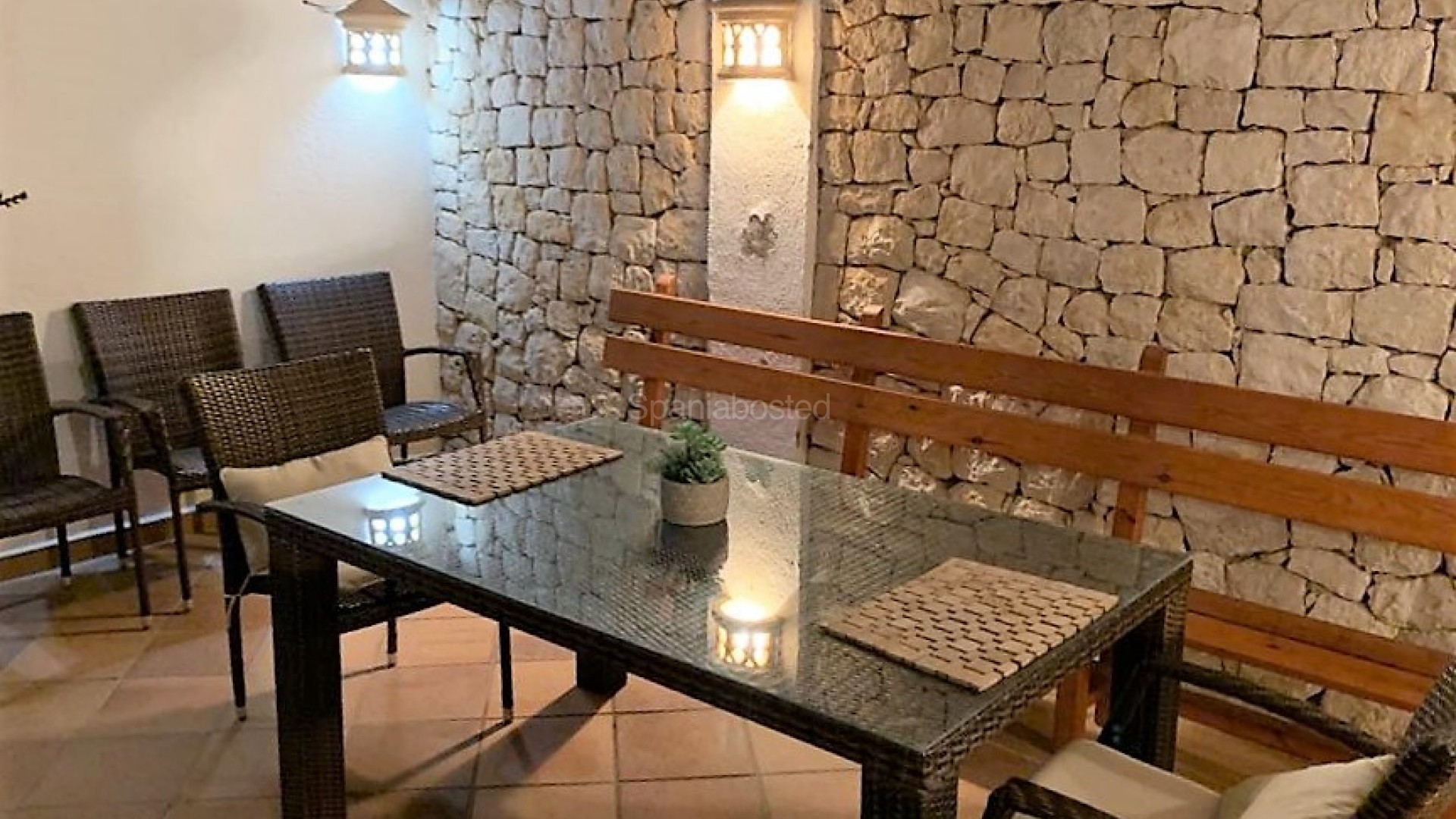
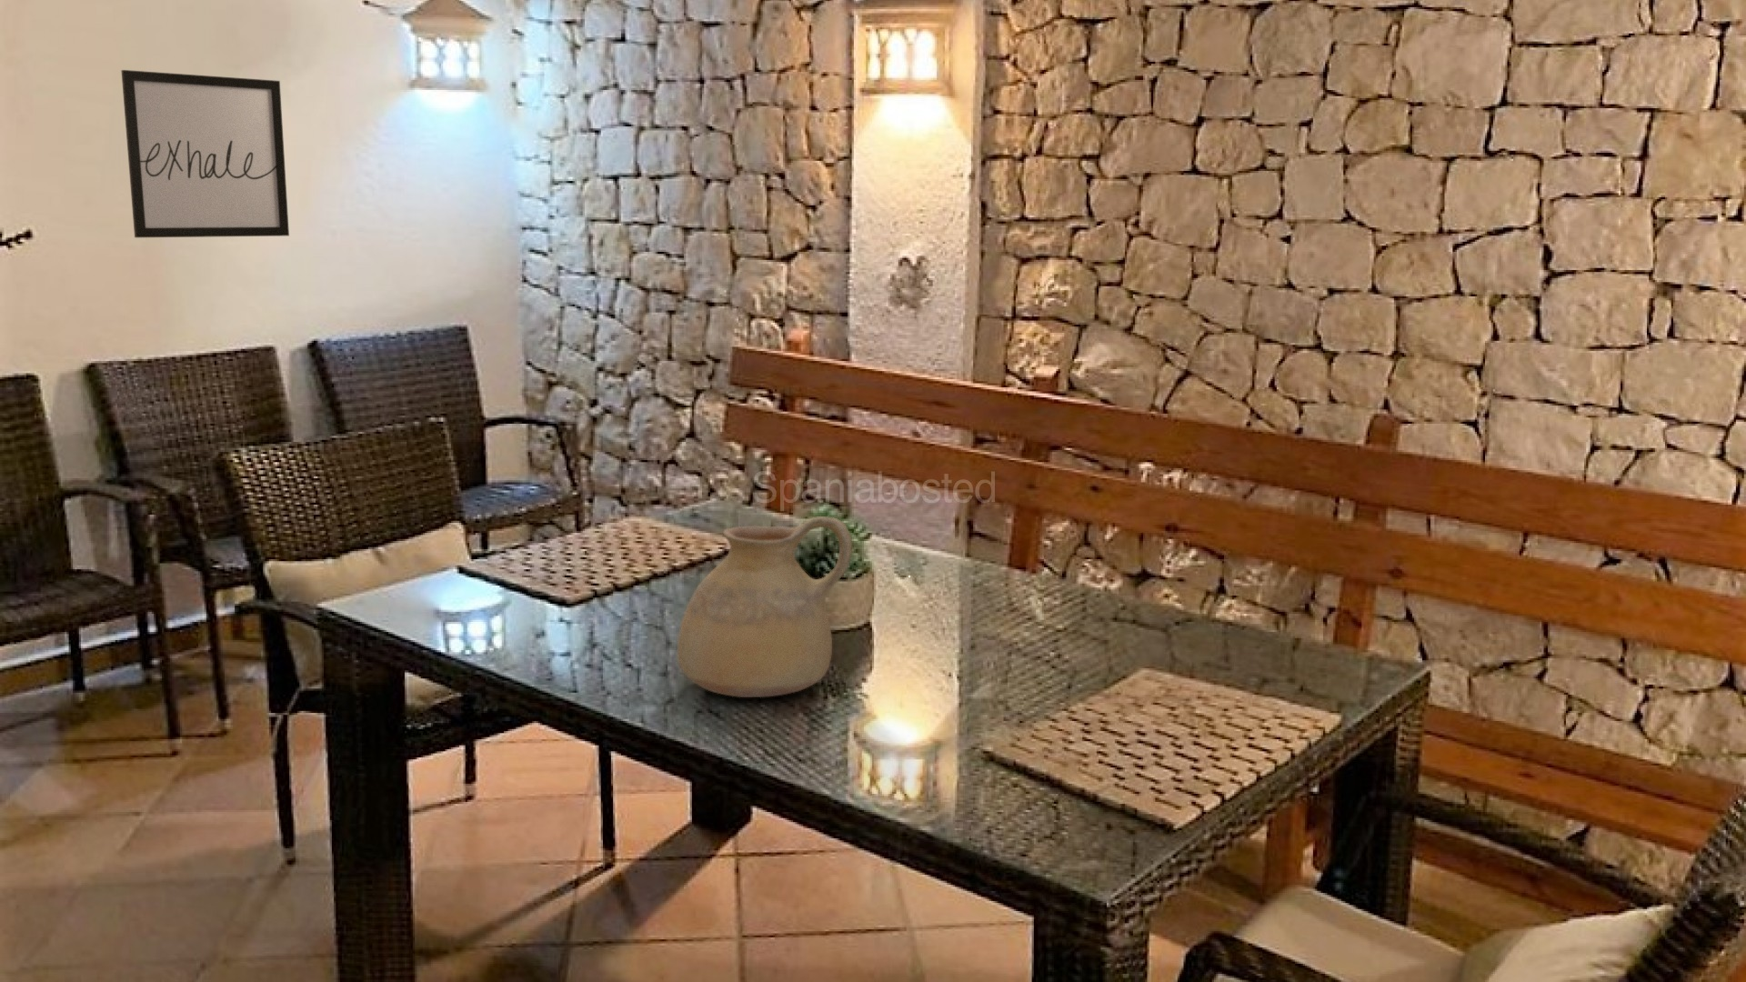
+ ceramic pitcher (764, 601)
+ wall art (209, 156)
